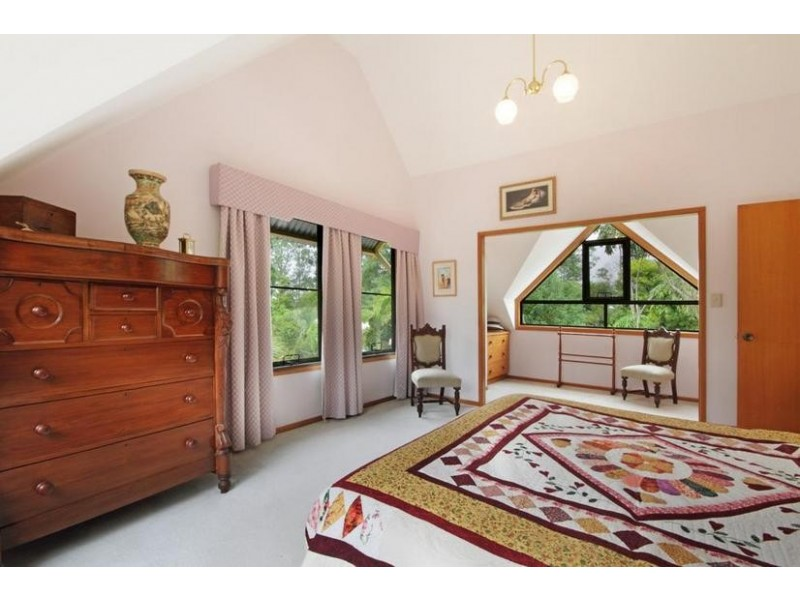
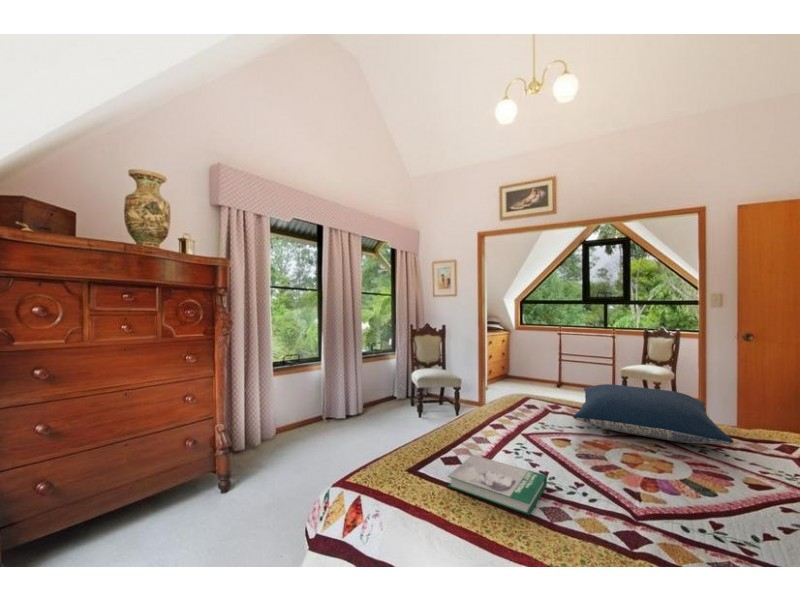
+ book (497, 480)
+ pillow (642, 410)
